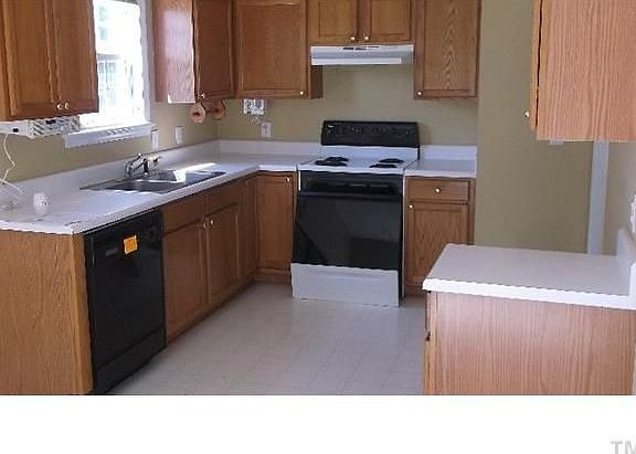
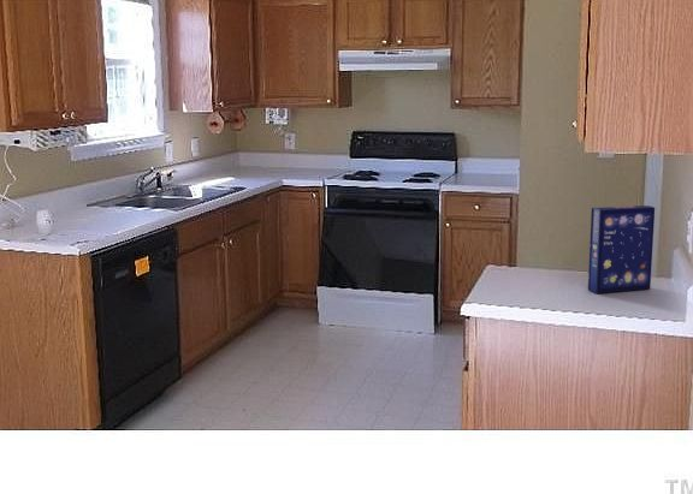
+ cereal box (621, 248)
